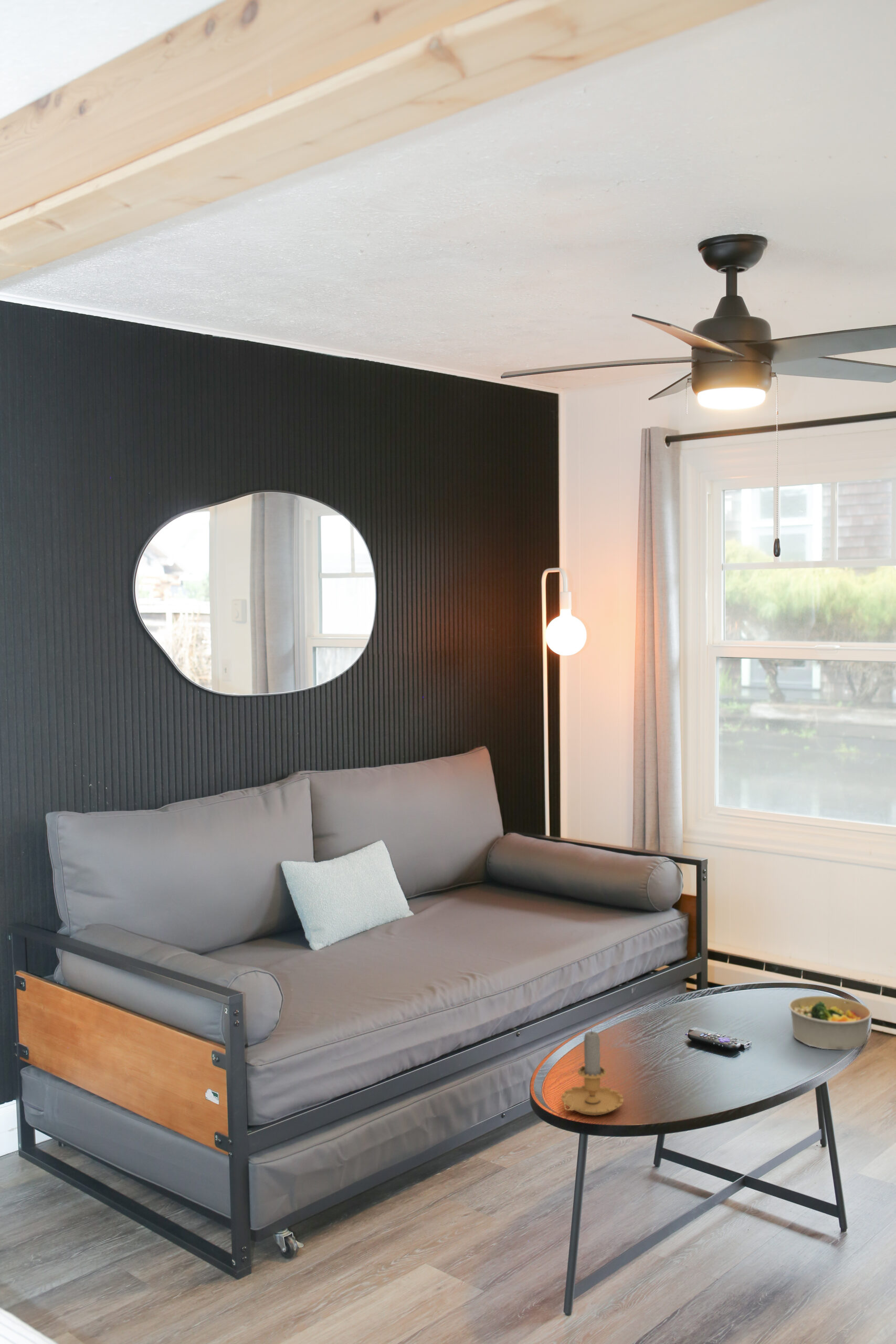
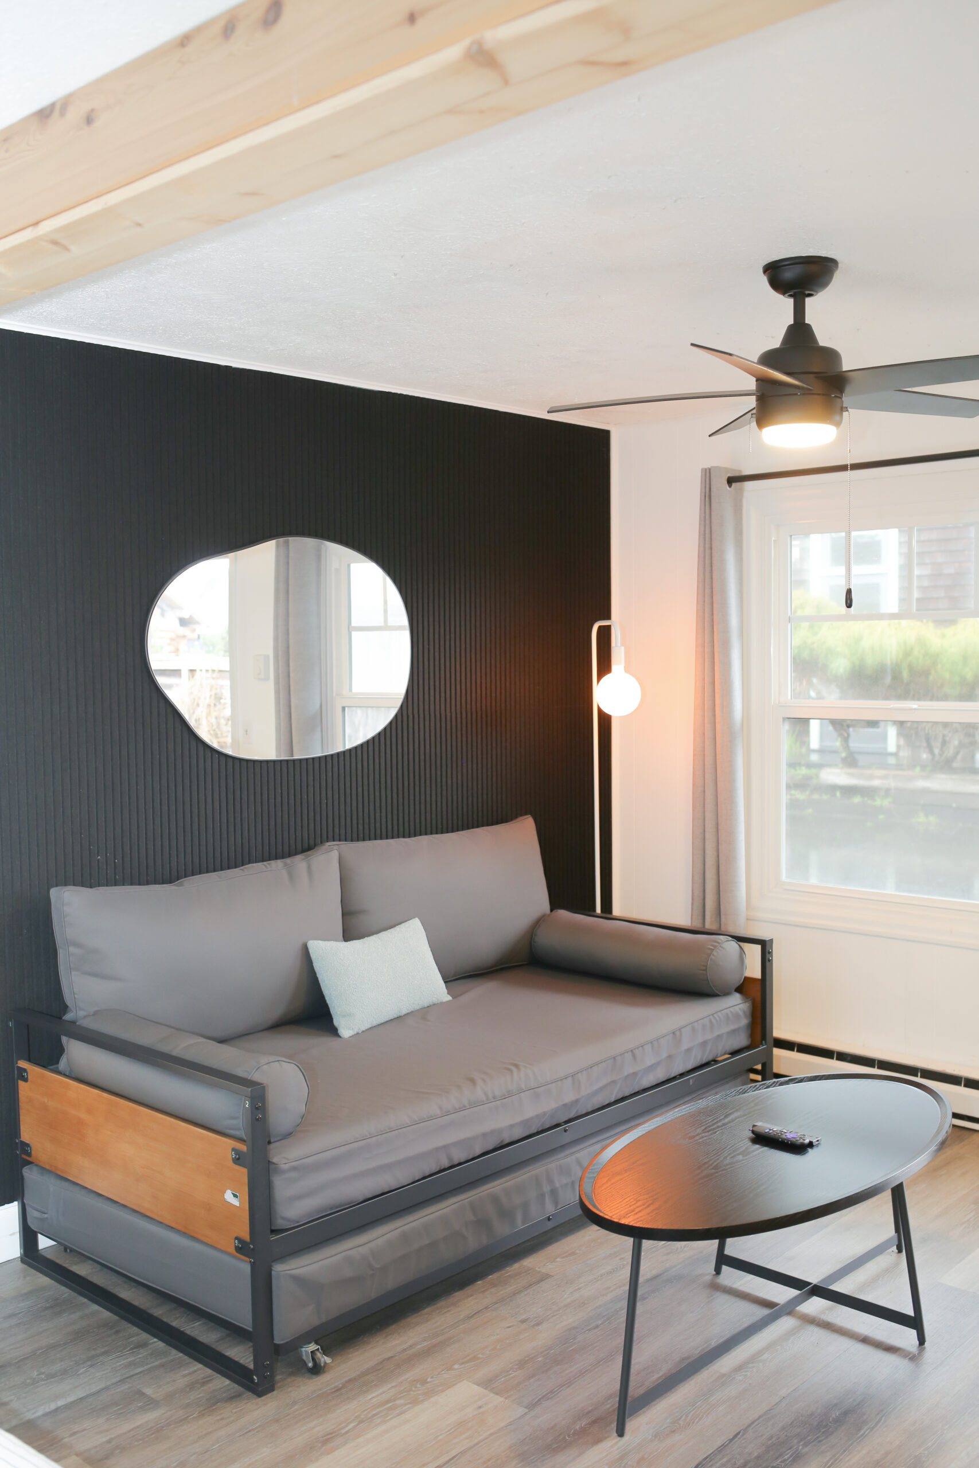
- candle (587, 1070)
- bowl (829, 1021)
